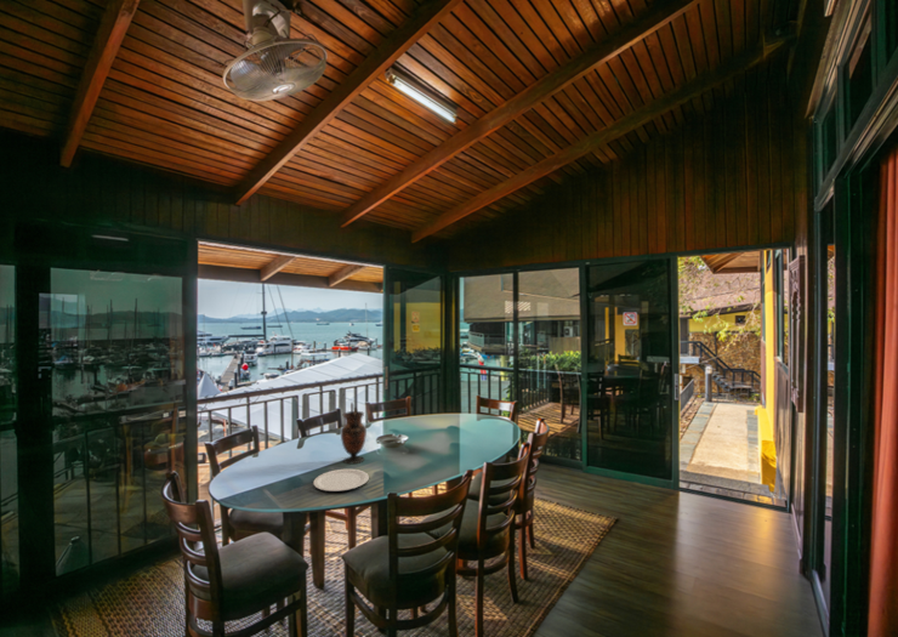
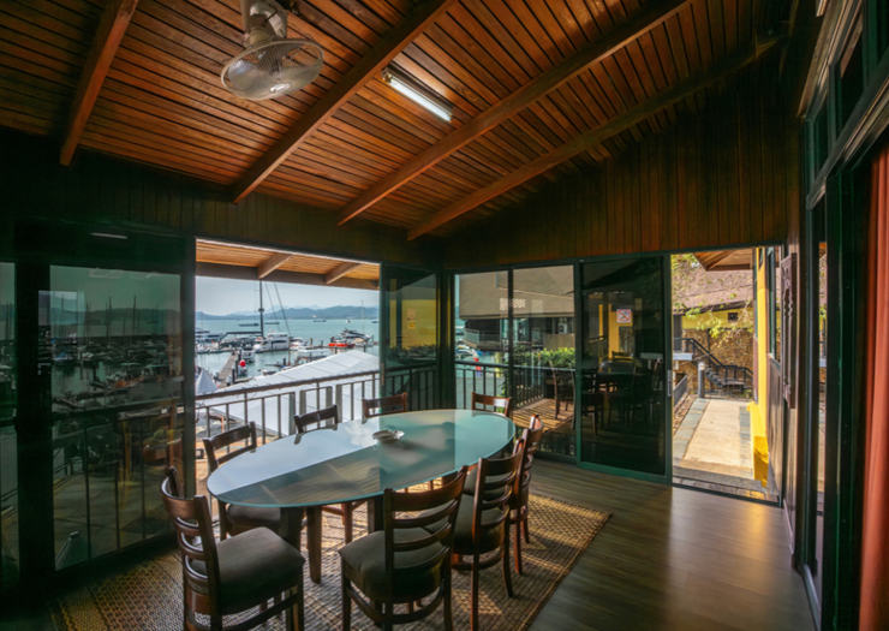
- vase (353, 432)
- plate (341, 479)
